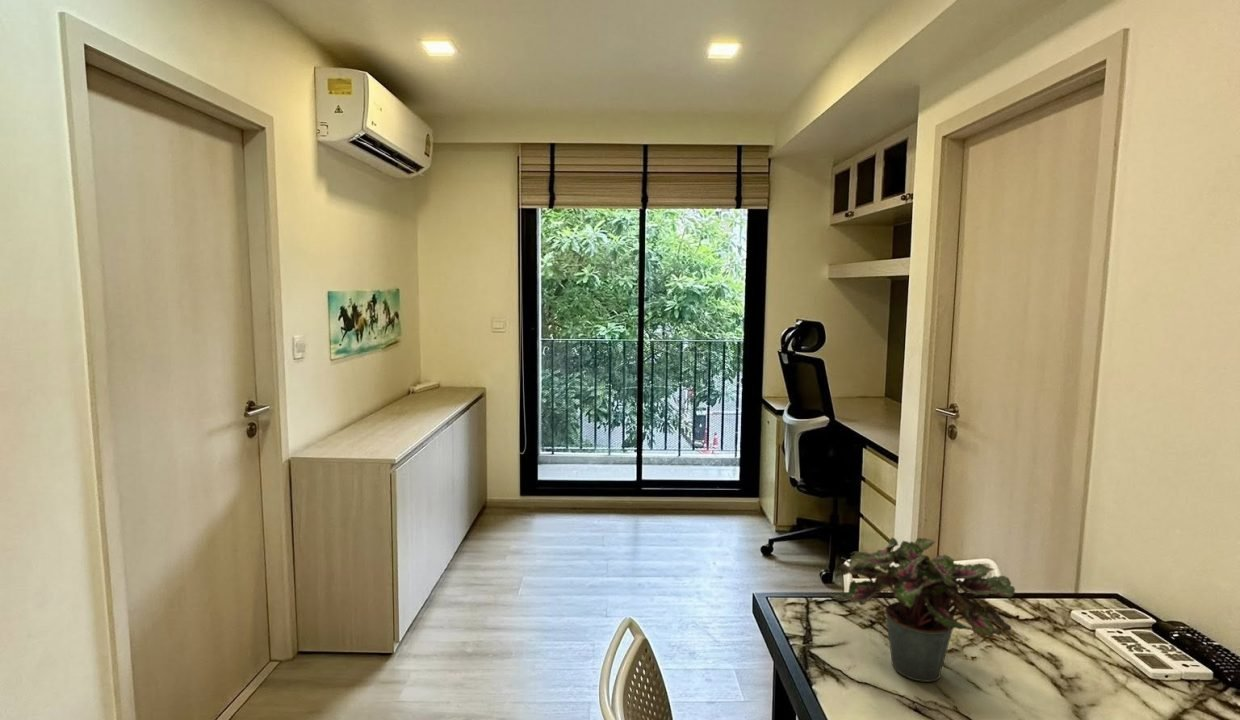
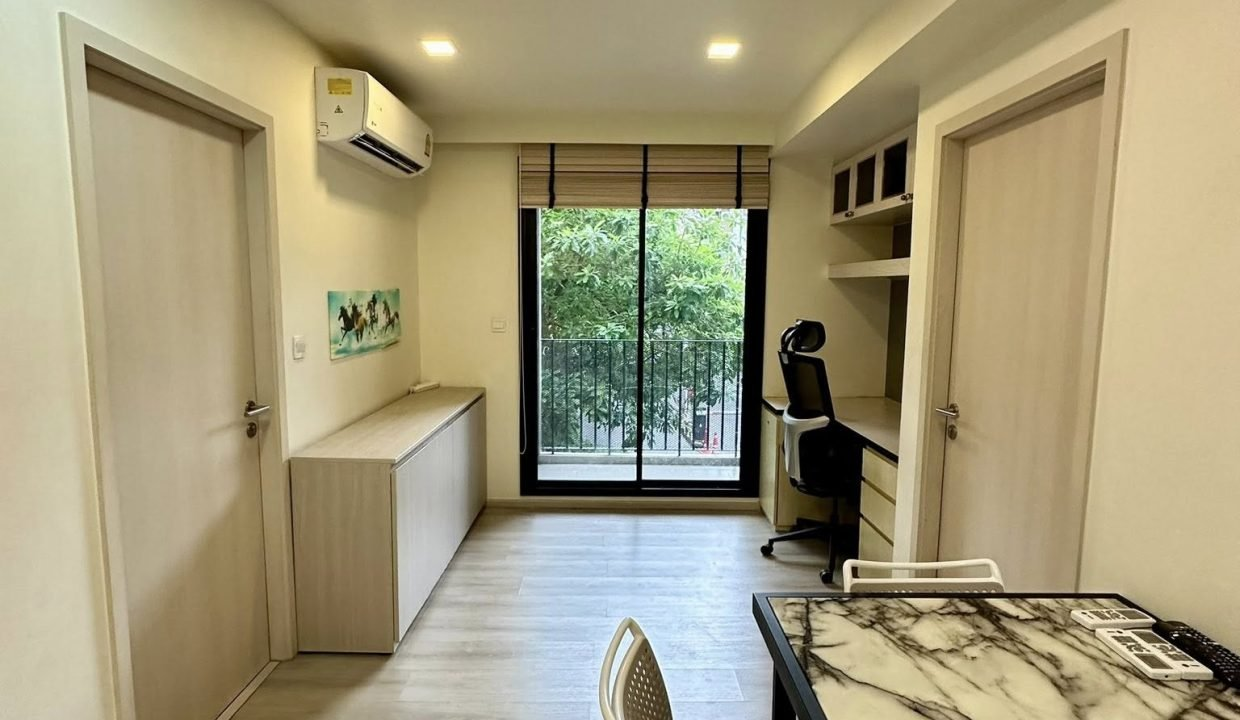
- potted plant (916, 608)
